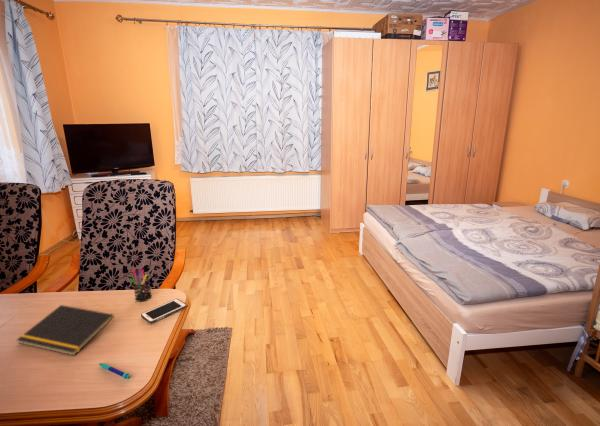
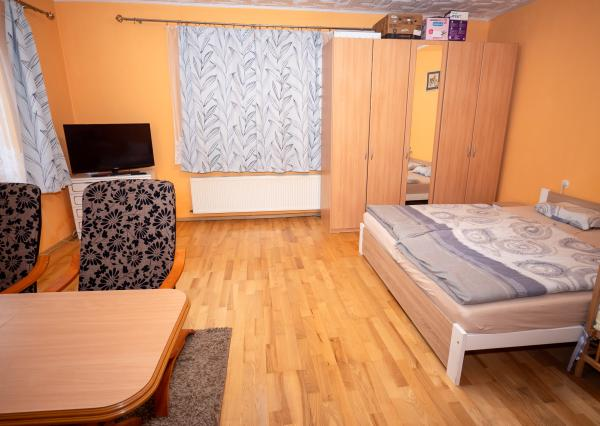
- cell phone (164, 310)
- notepad (67, 328)
- pen (113, 369)
- pen holder (139, 284)
